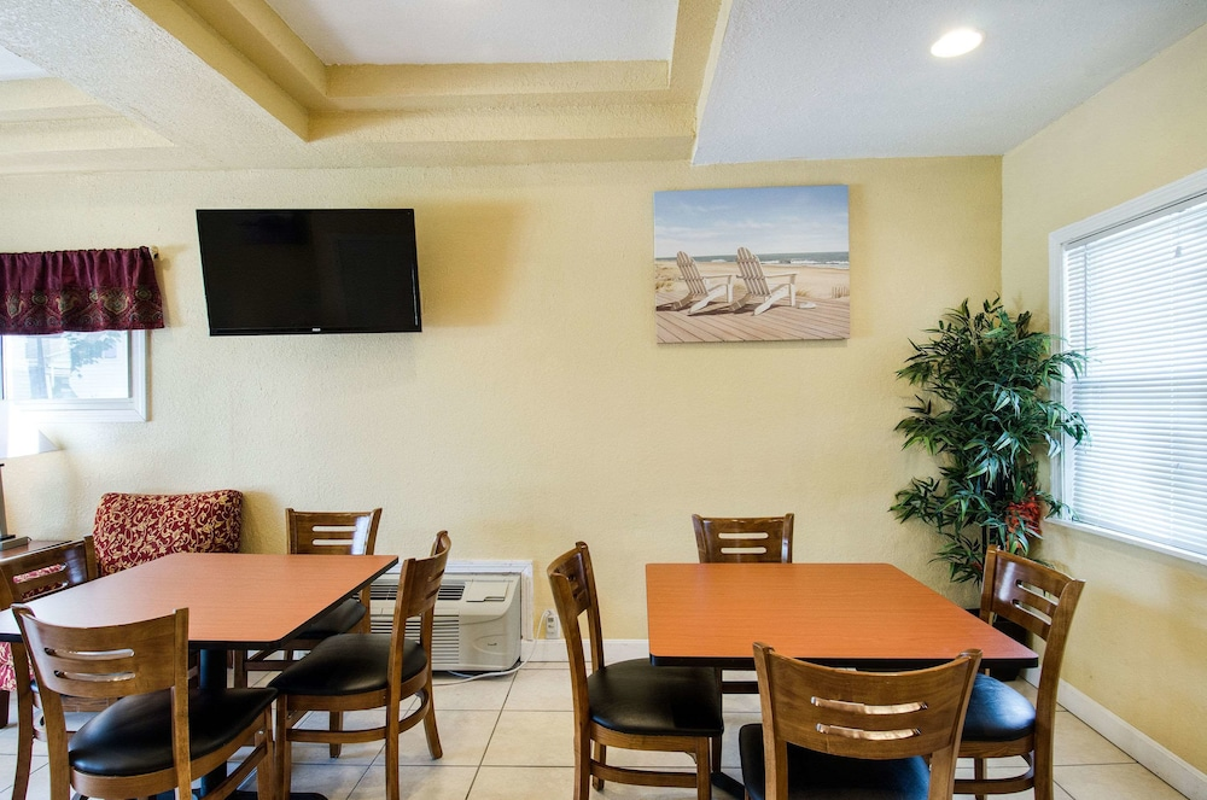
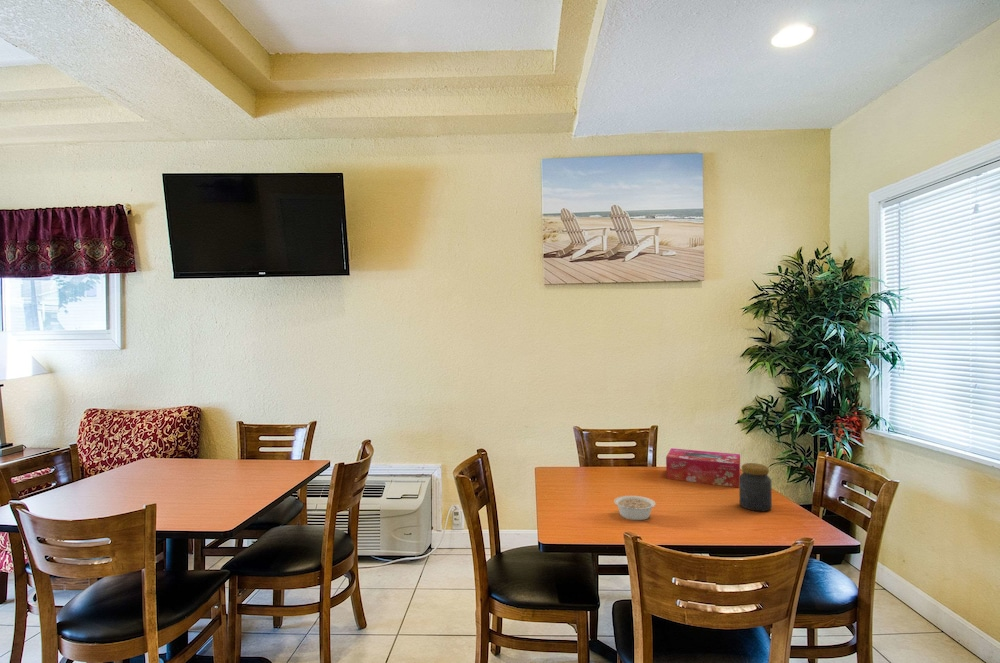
+ tissue box (703, 466)
+ legume (636, 507)
+ jar (755, 486)
